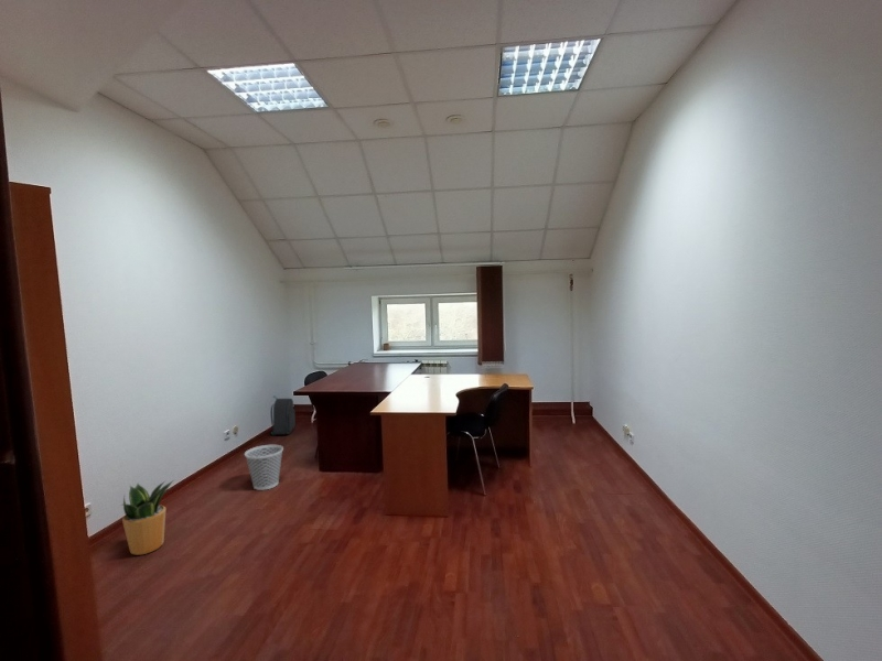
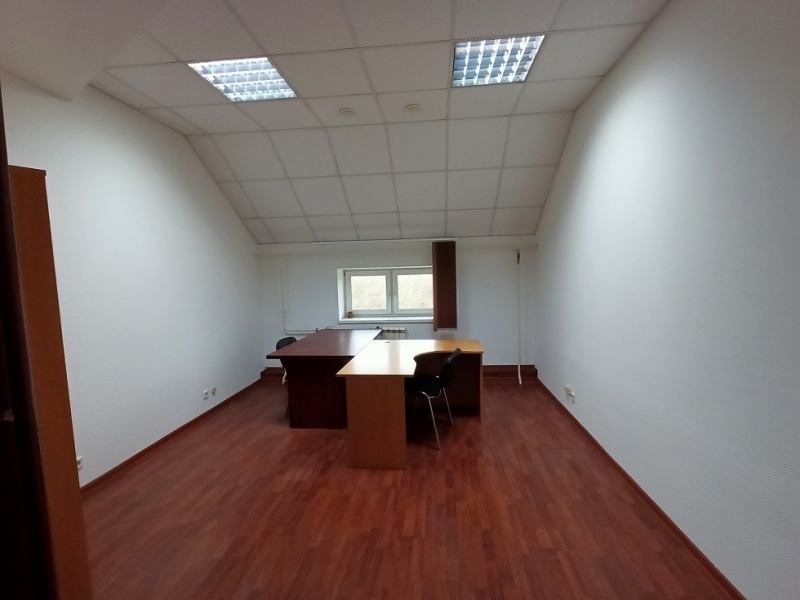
- wastebasket (265, 467)
- potted plant (148, 516)
- backpack (282, 414)
